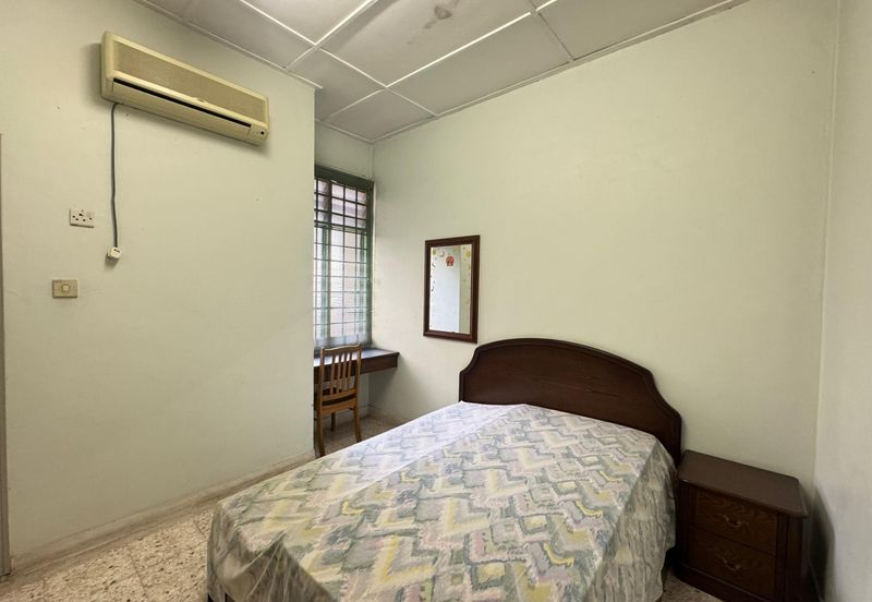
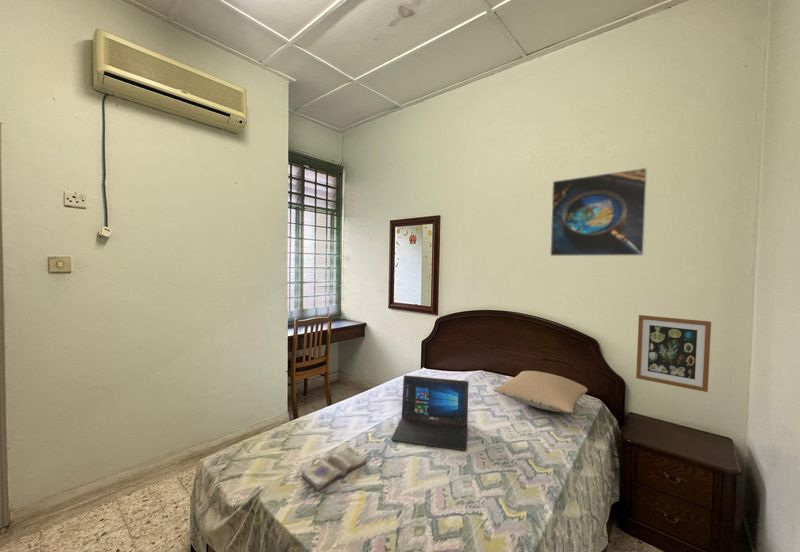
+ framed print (594, 215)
+ wall art (671, 351)
+ pillow (541, 390)
+ diary (335, 466)
+ laptop (431, 409)
